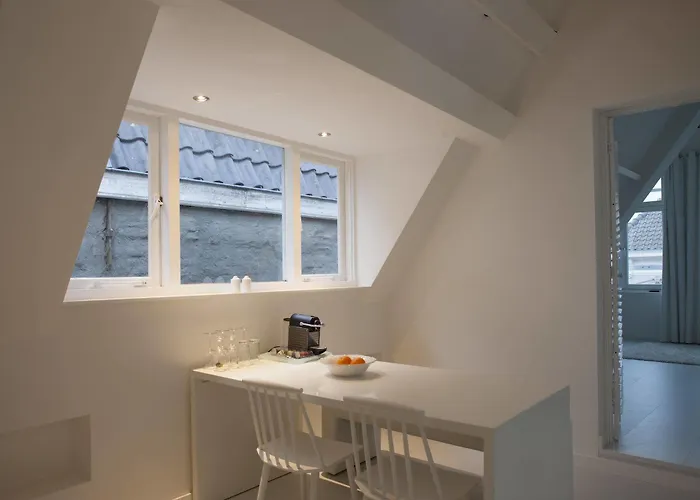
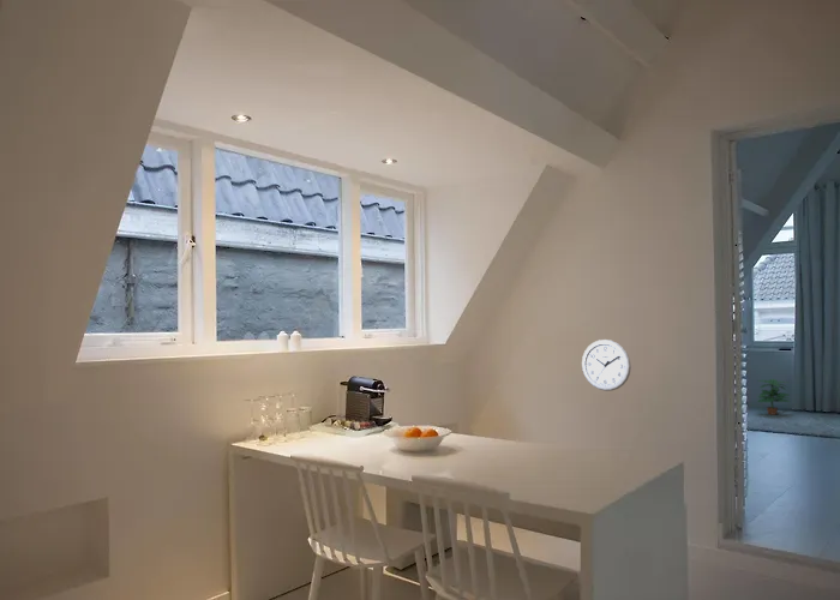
+ potted plant (773, 396)
+ wall clock (605, 365)
